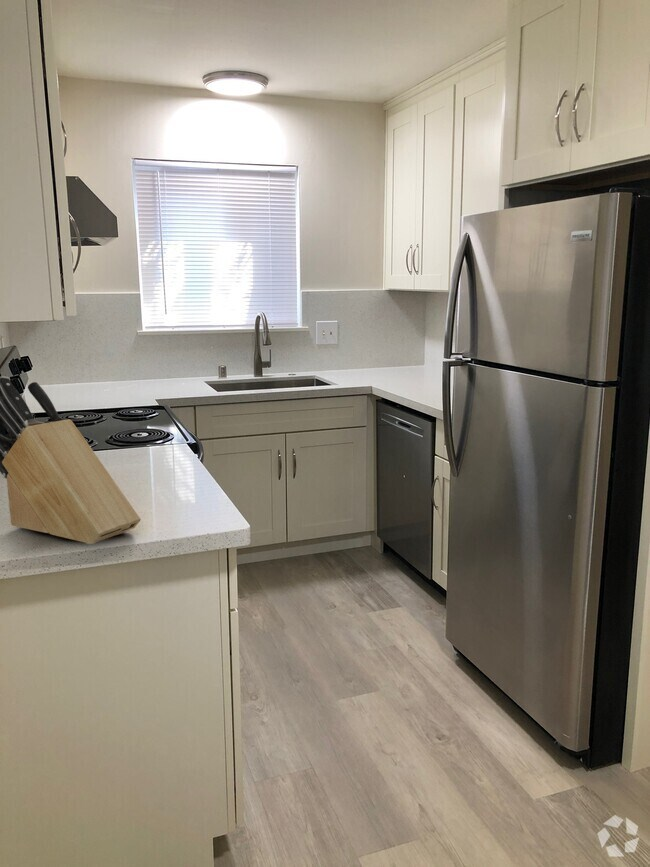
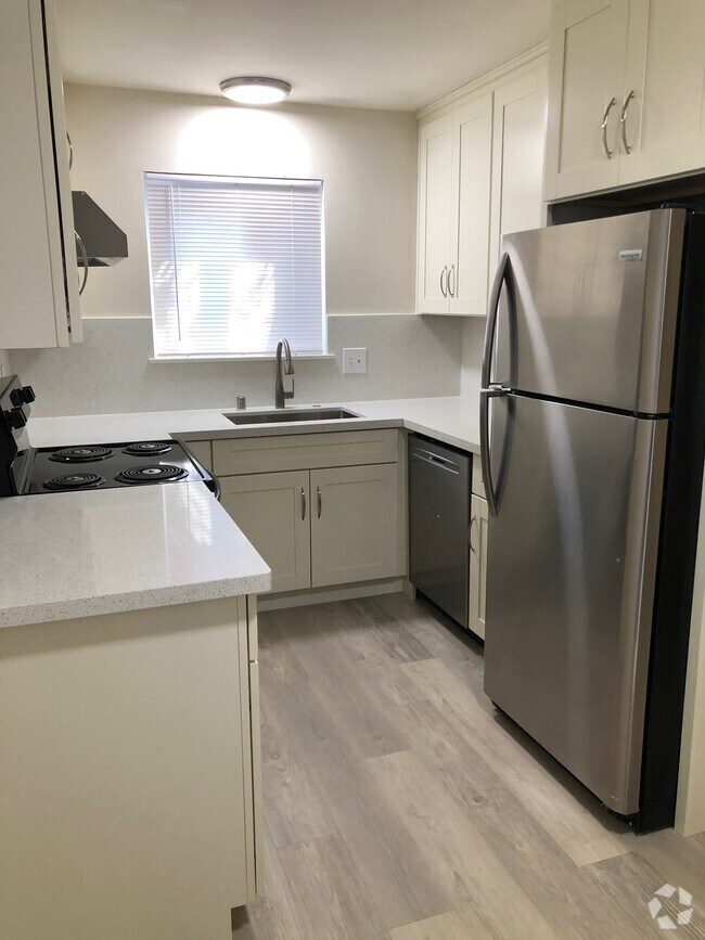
- knife block (54, 453)
